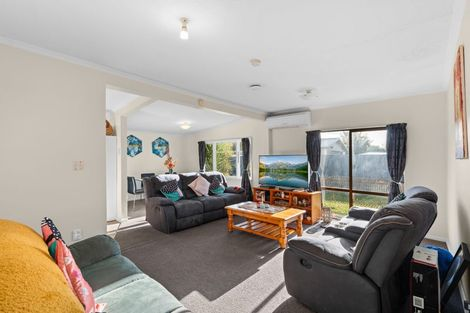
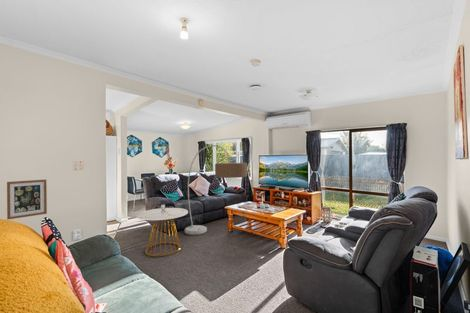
+ side table (164, 227)
+ wall art (27, 198)
+ floor lamp (215, 176)
